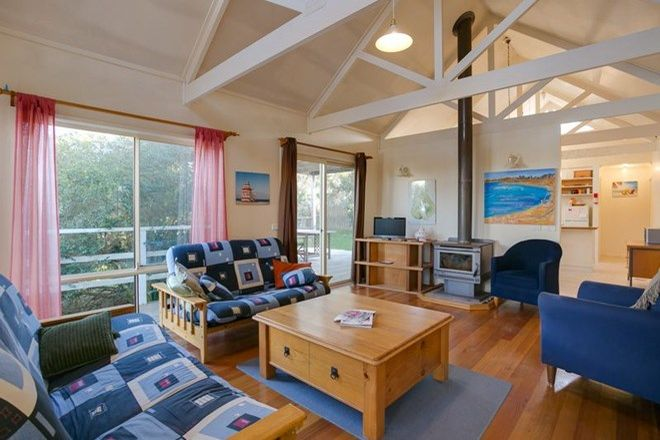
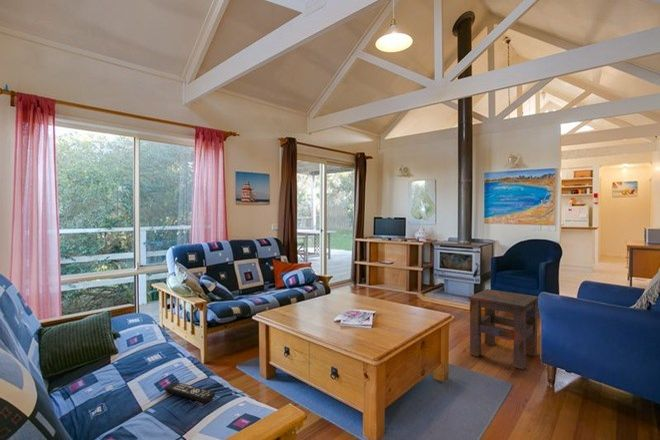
+ side table (503, 324)
+ remote control (189, 392)
